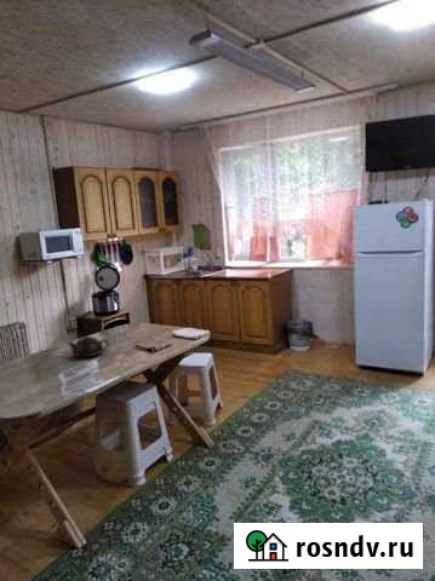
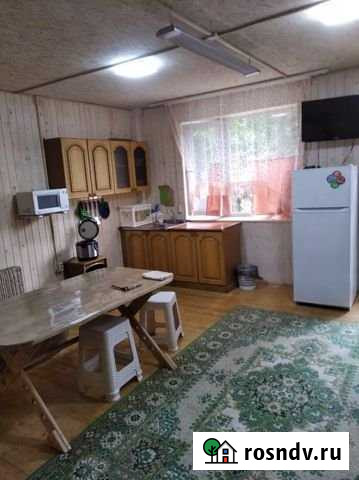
- teapot (87, 345)
